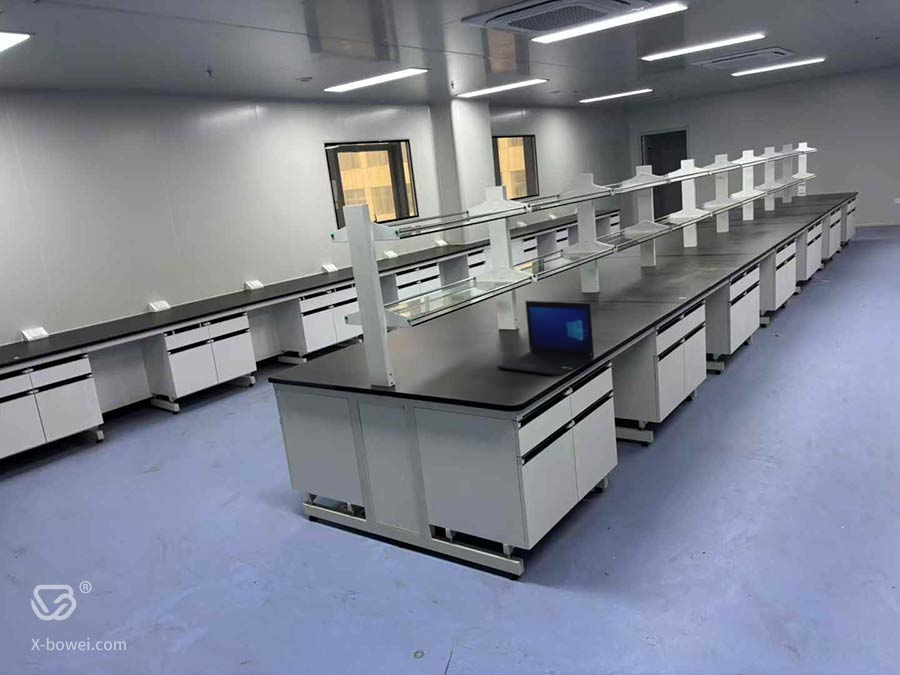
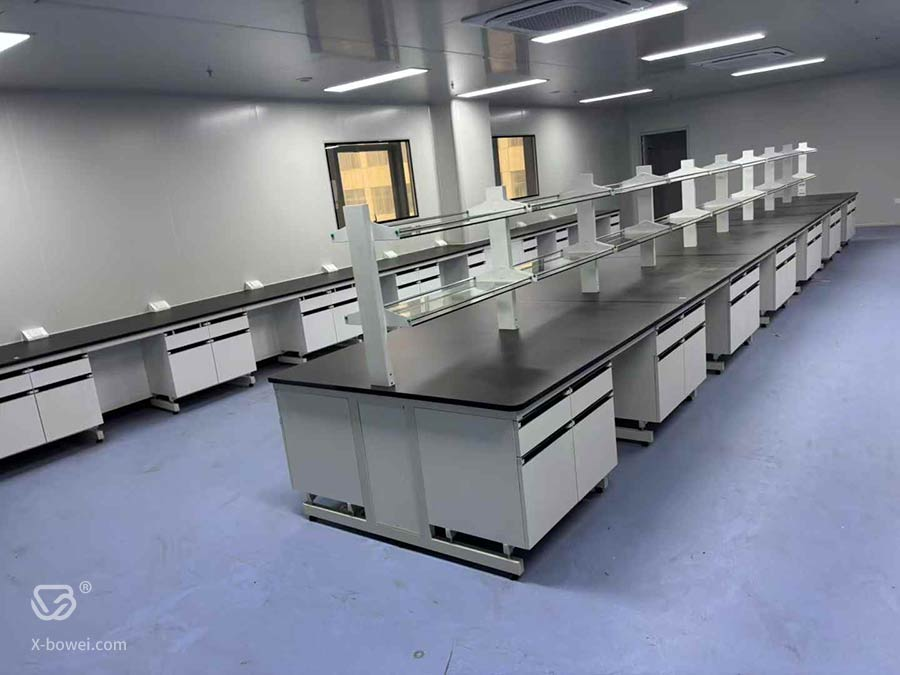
- laptop (543, 336)
